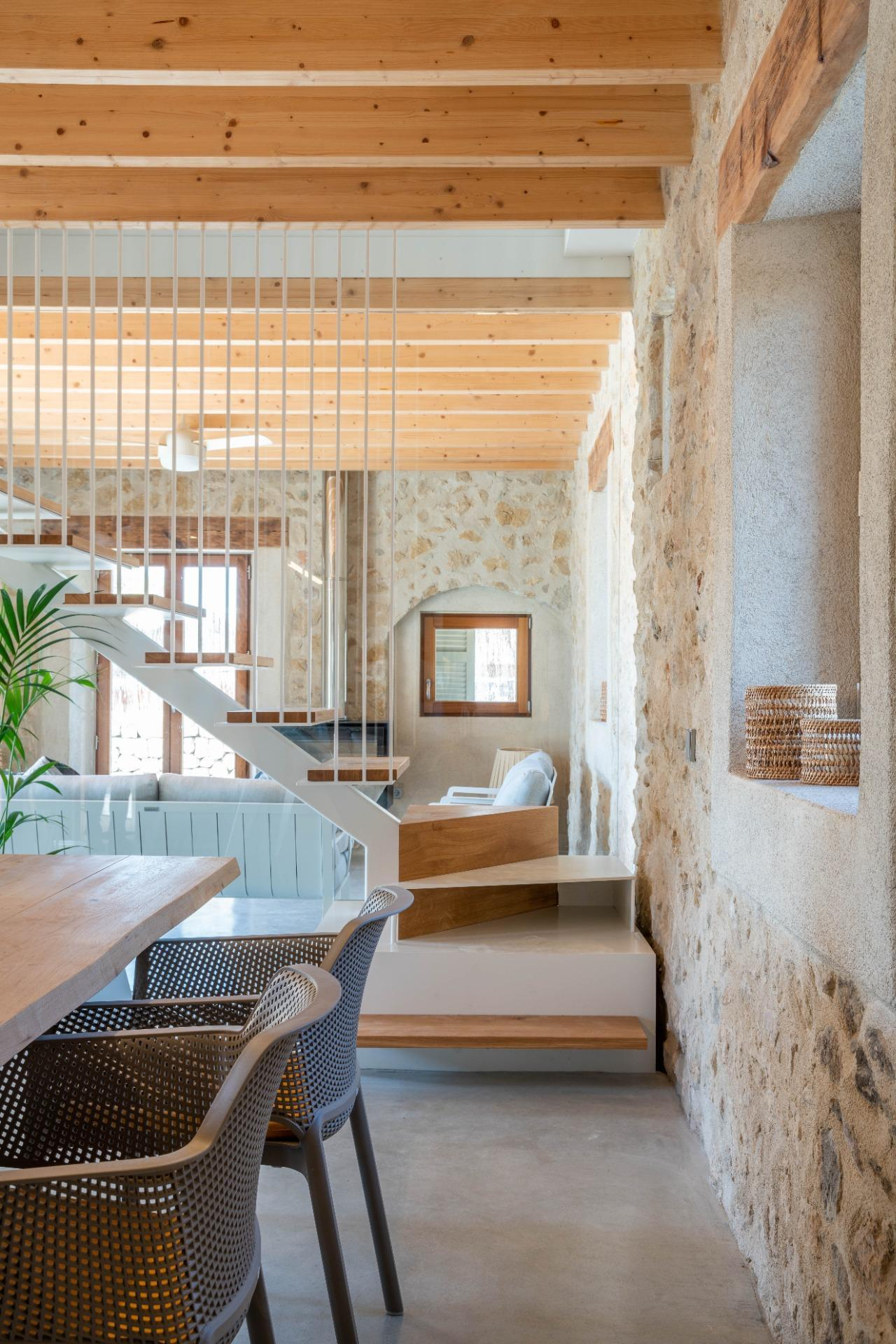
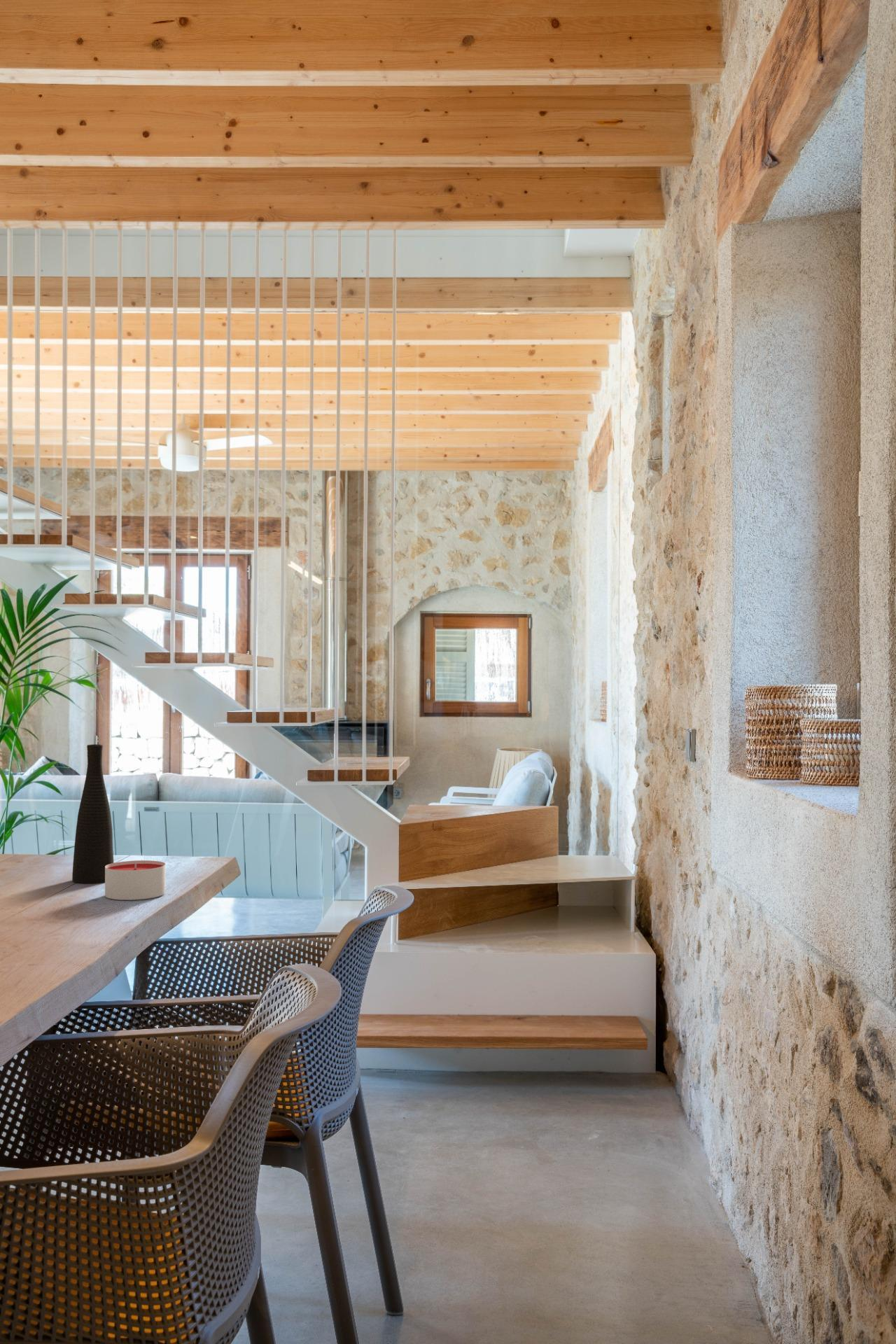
+ candle (135, 878)
+ vase (93, 811)
